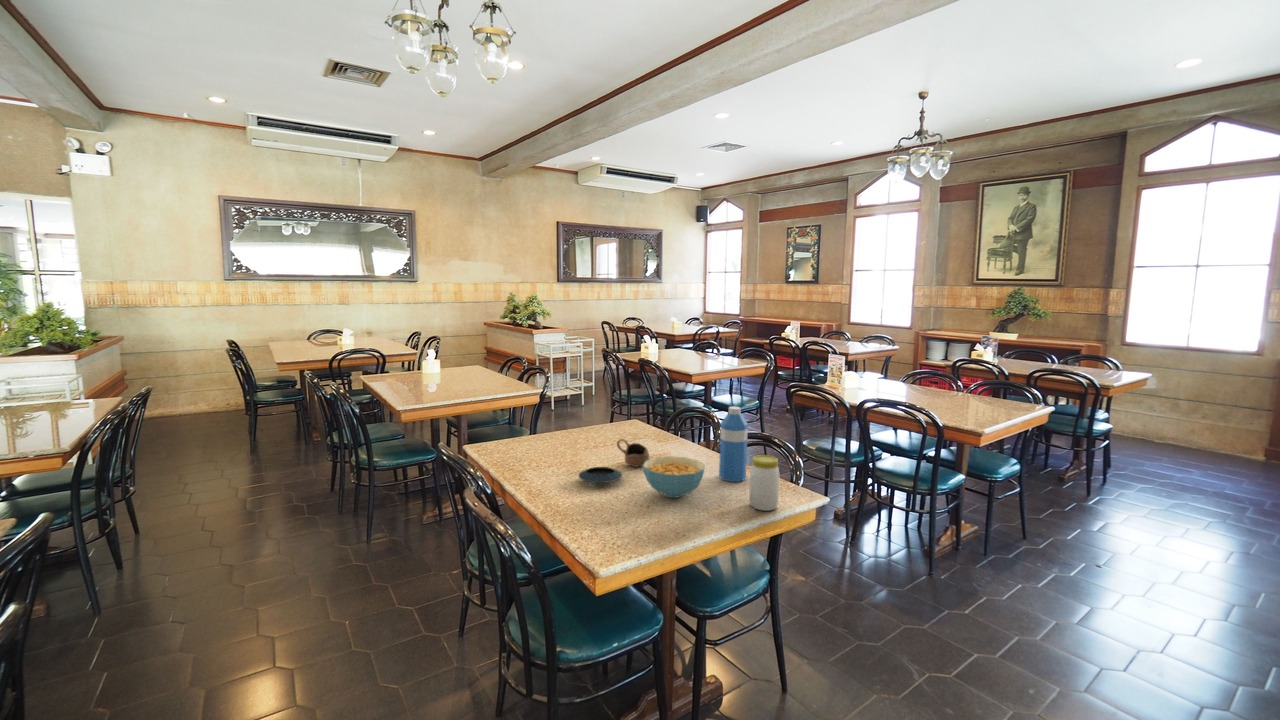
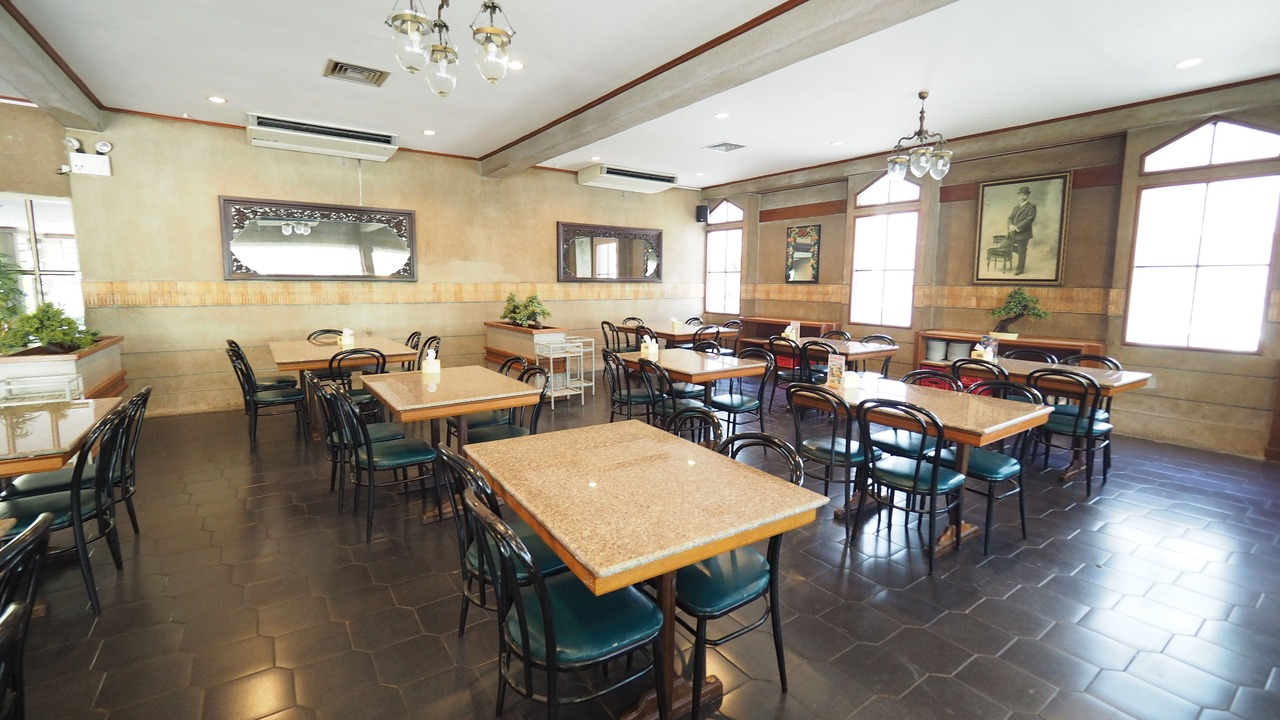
- water bottle (733, 442)
- saucer (600, 473)
- cereal bowl (673, 479)
- jar (764, 482)
- cup (634, 451)
